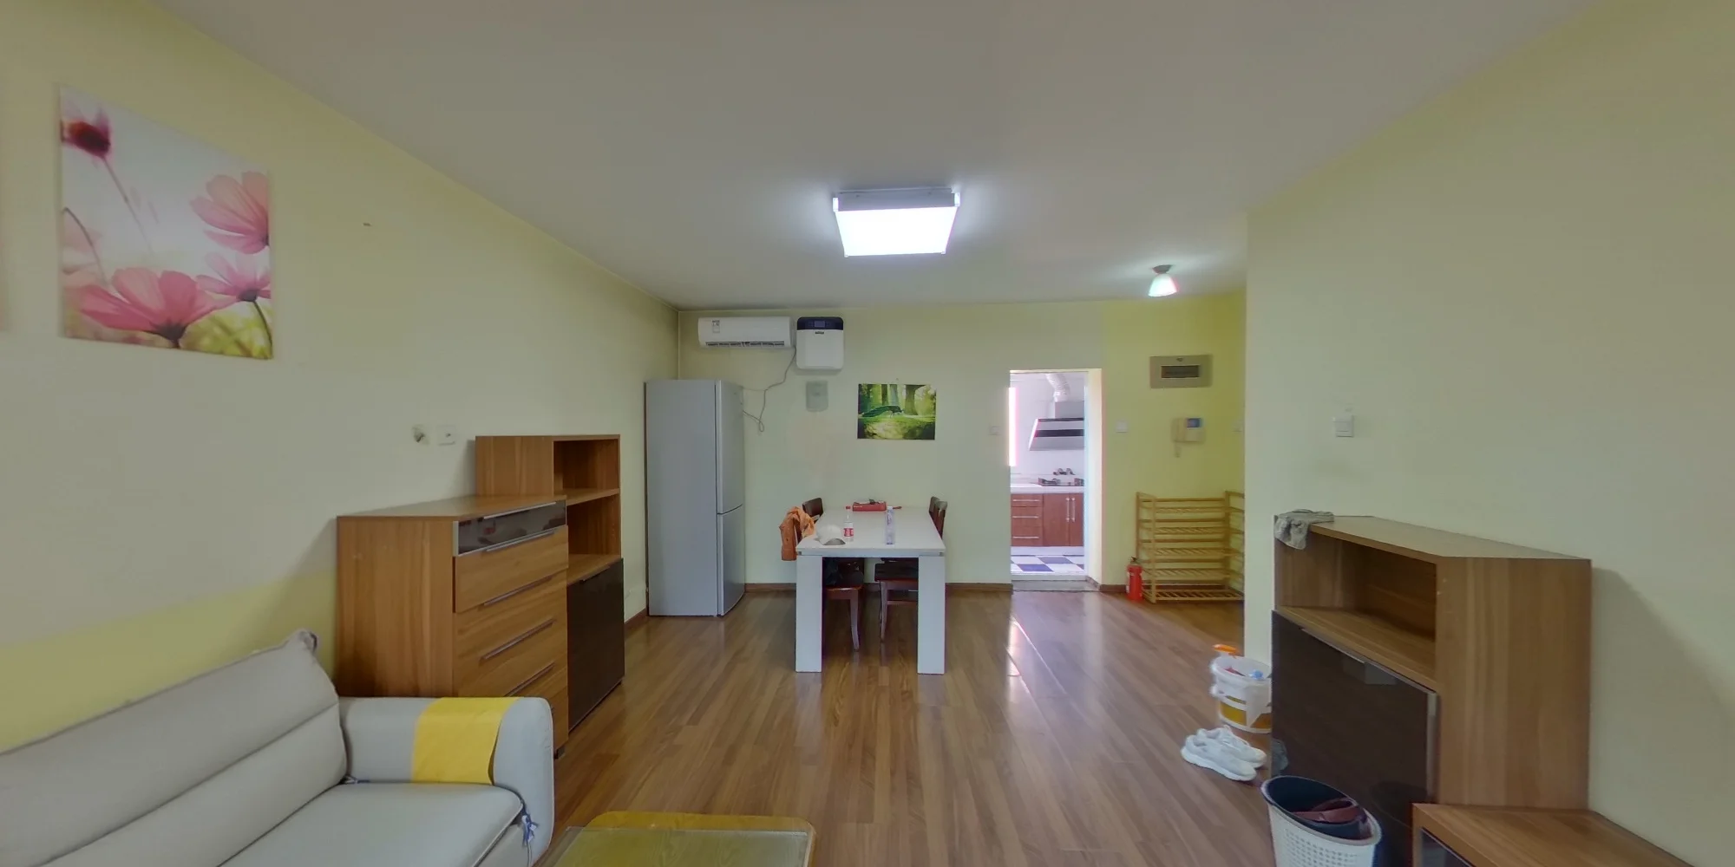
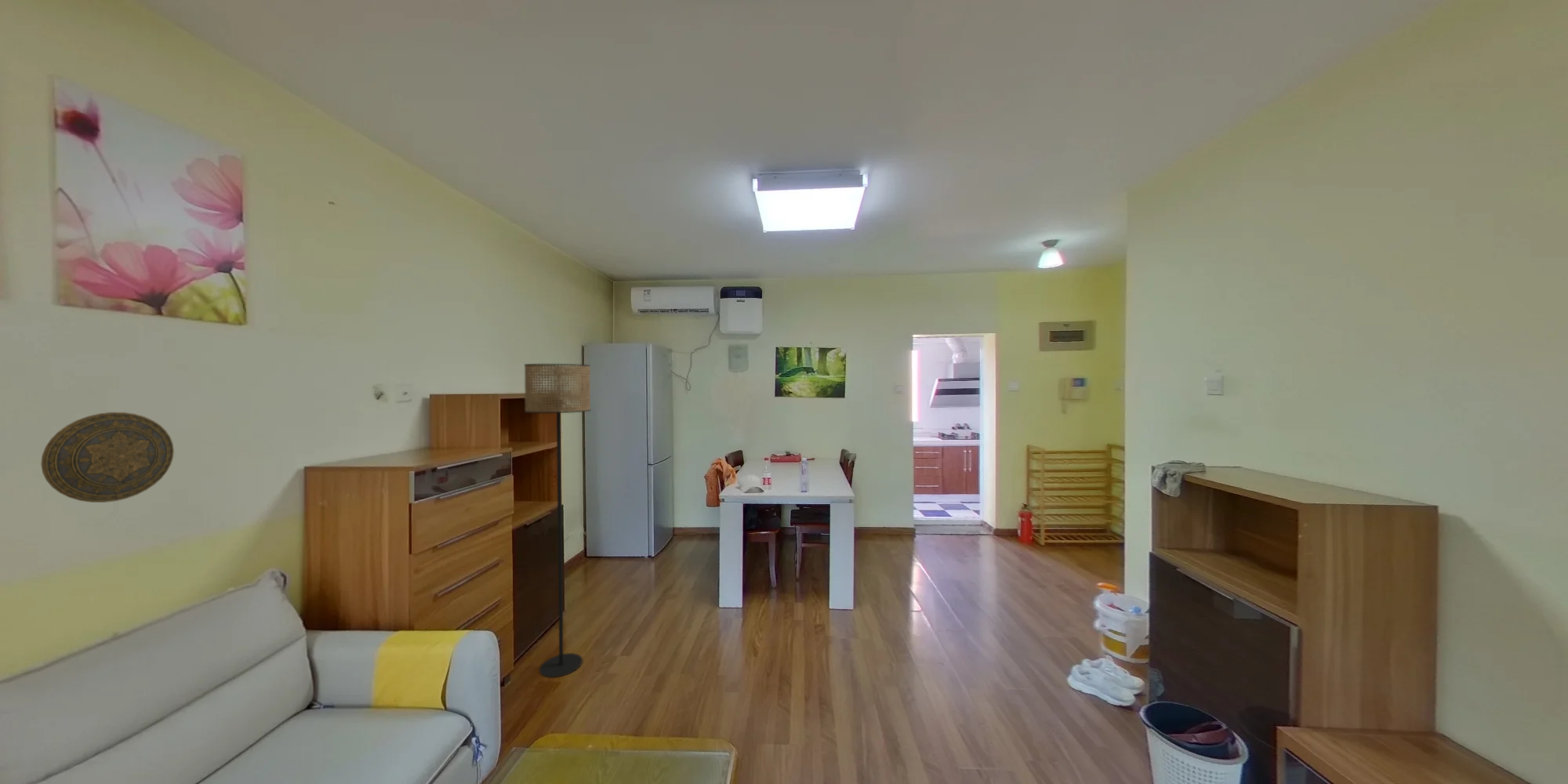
+ floor lamp (559, 516)
+ decorative plate (117, 456)
